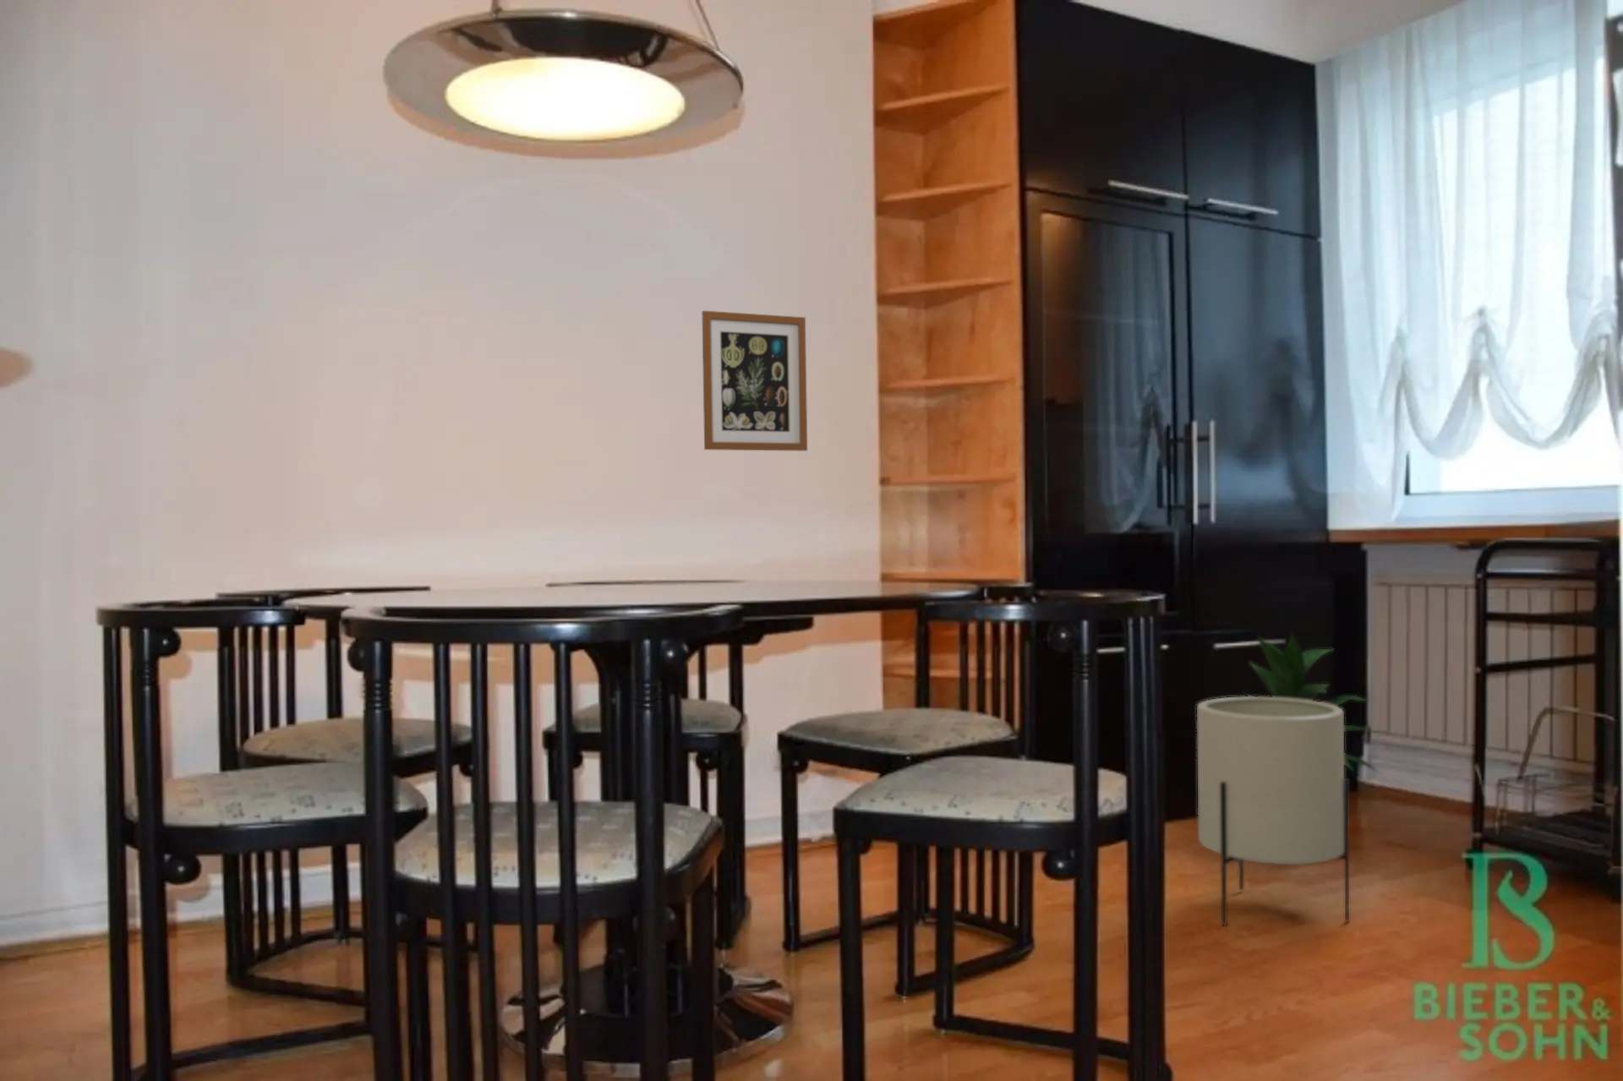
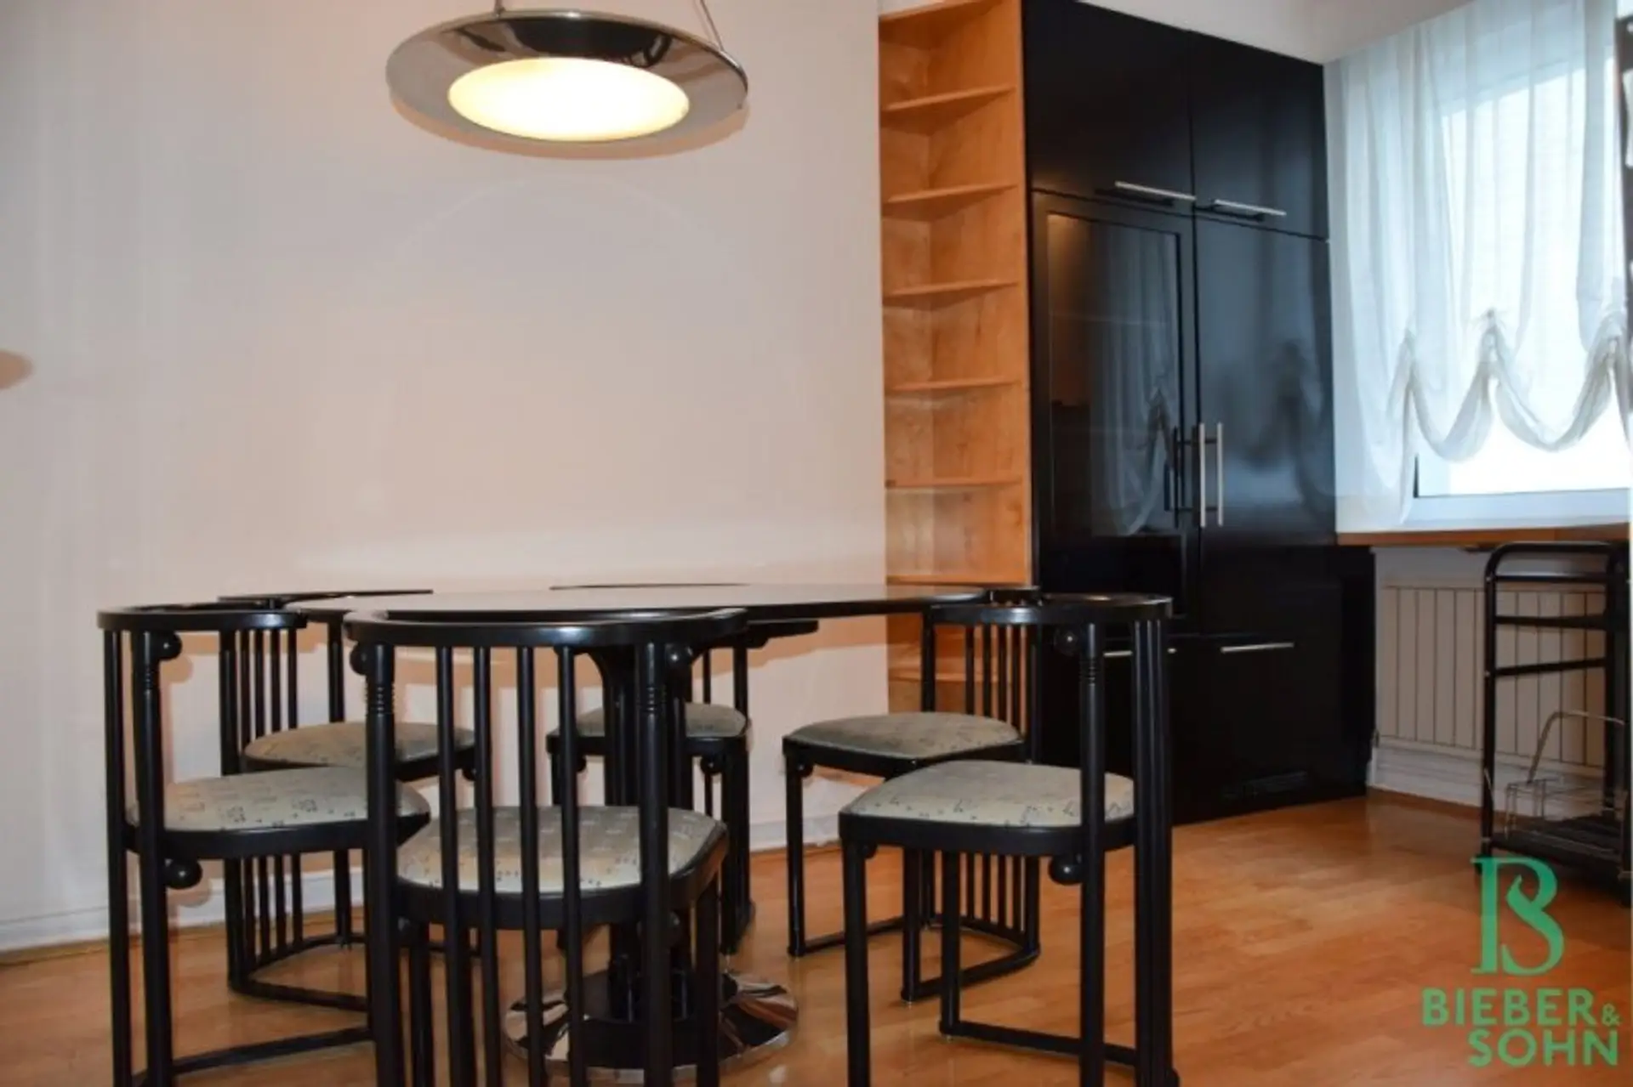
- wall art (755, 382)
- indoor plant (1292, 699)
- planter (1272, 808)
